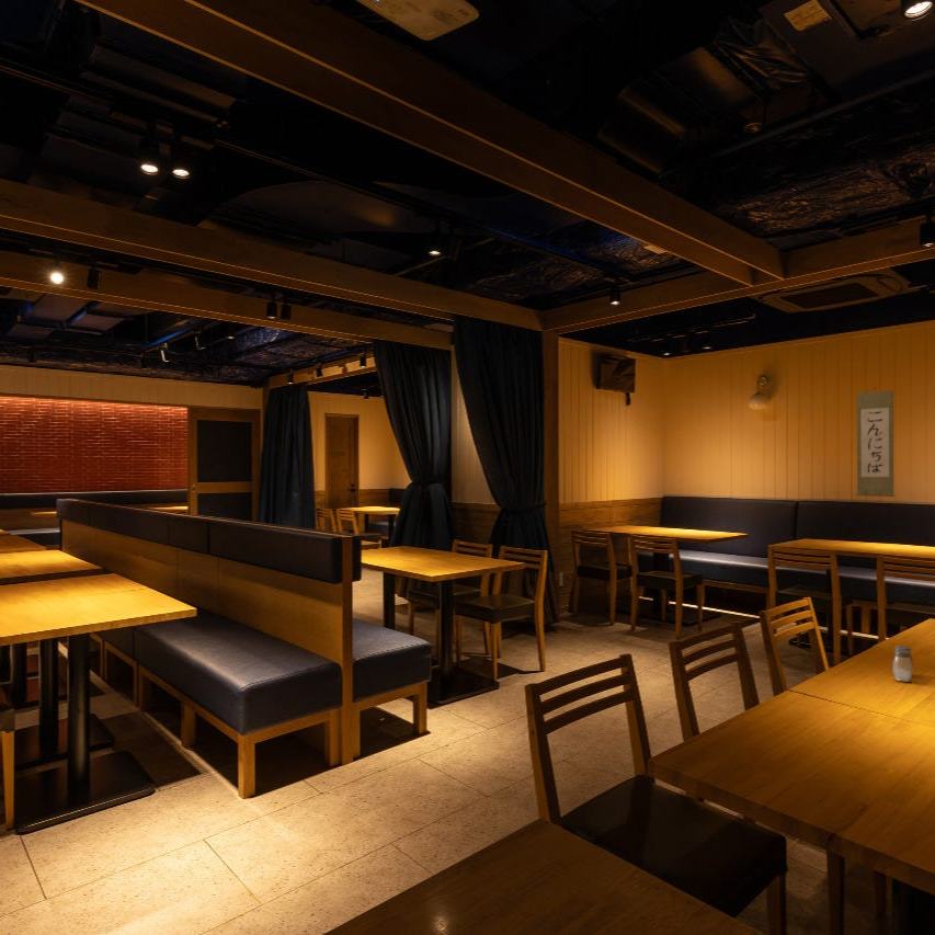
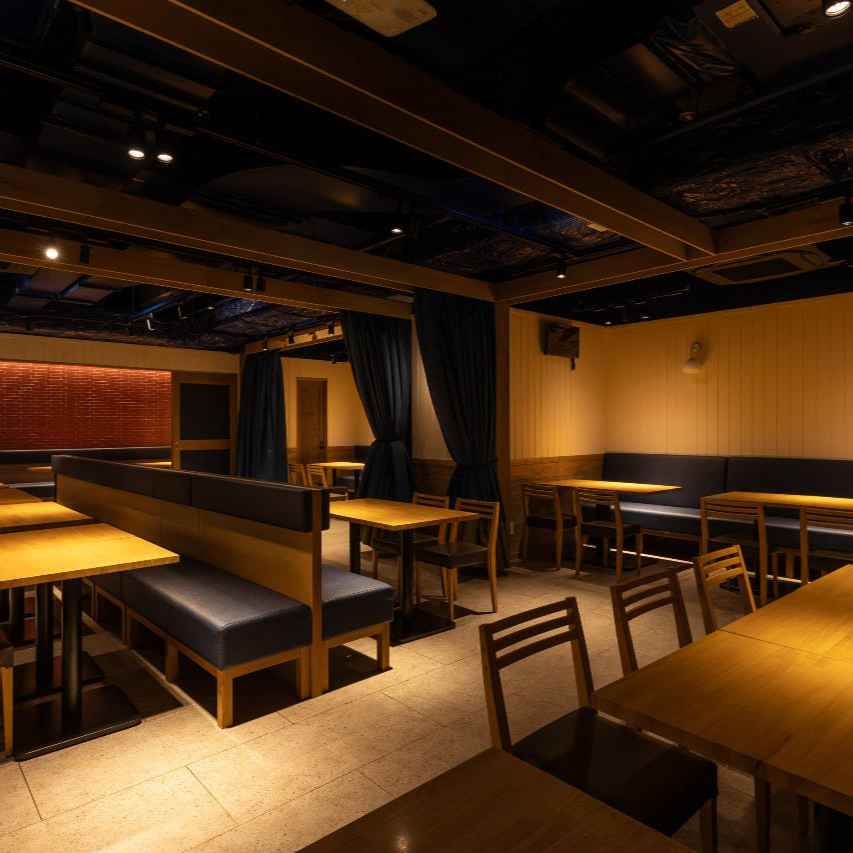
- wall scroll (875, 442)
- salt and pepper shaker (902, 662)
